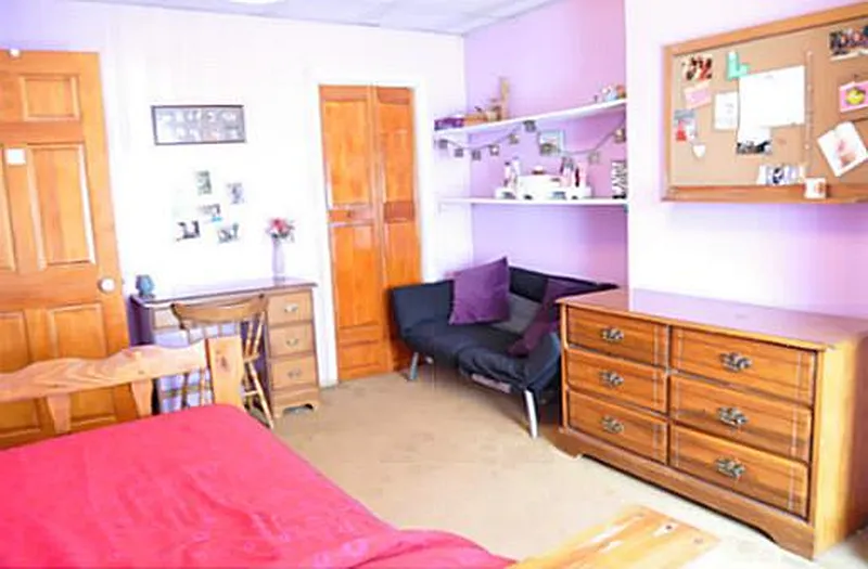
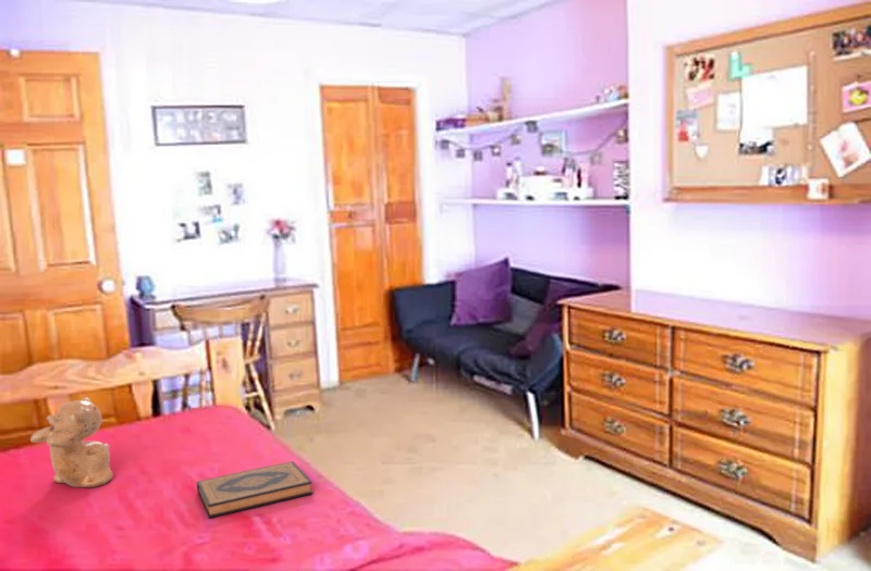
+ teddy bear (75, 442)
+ hardback book (254, 486)
